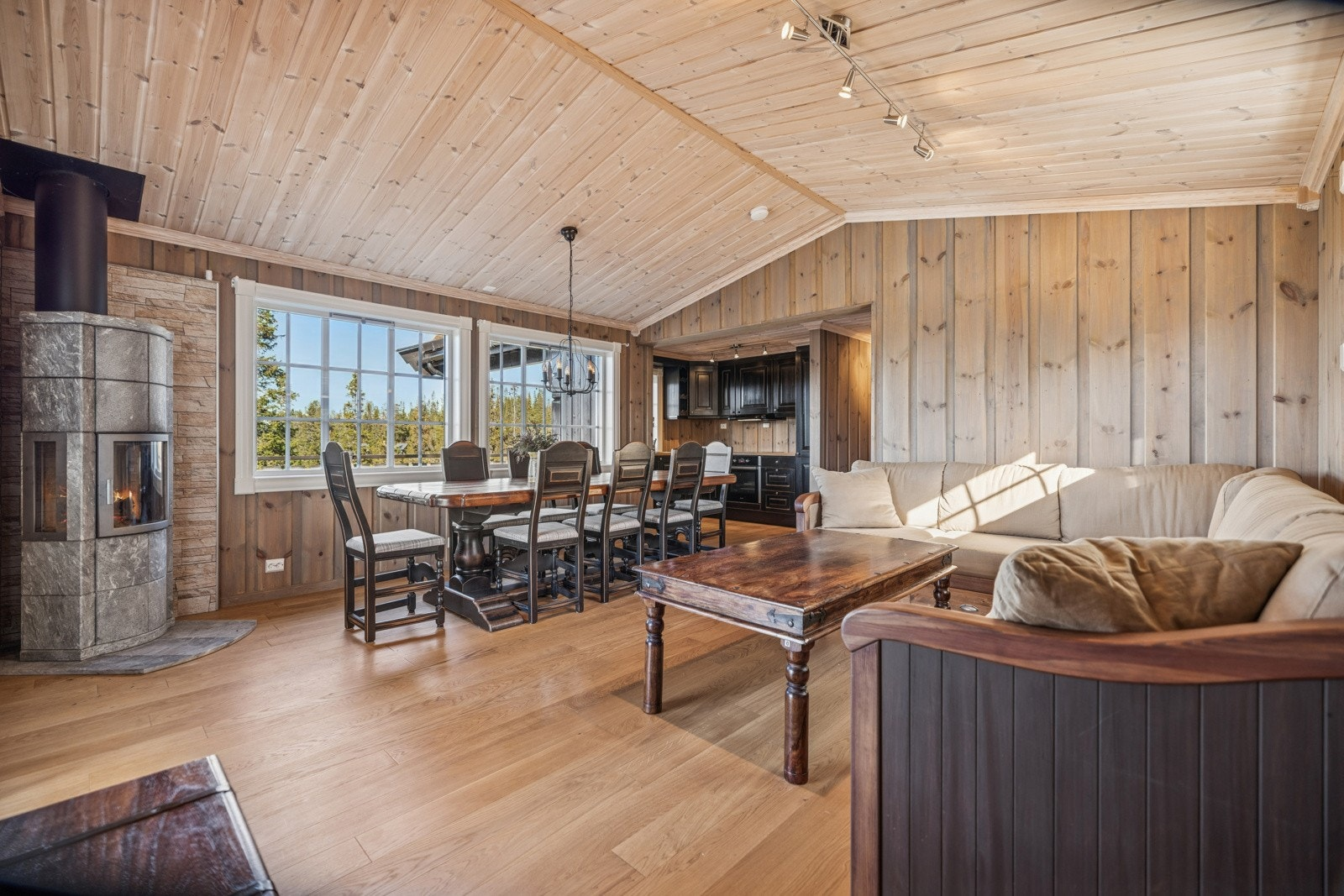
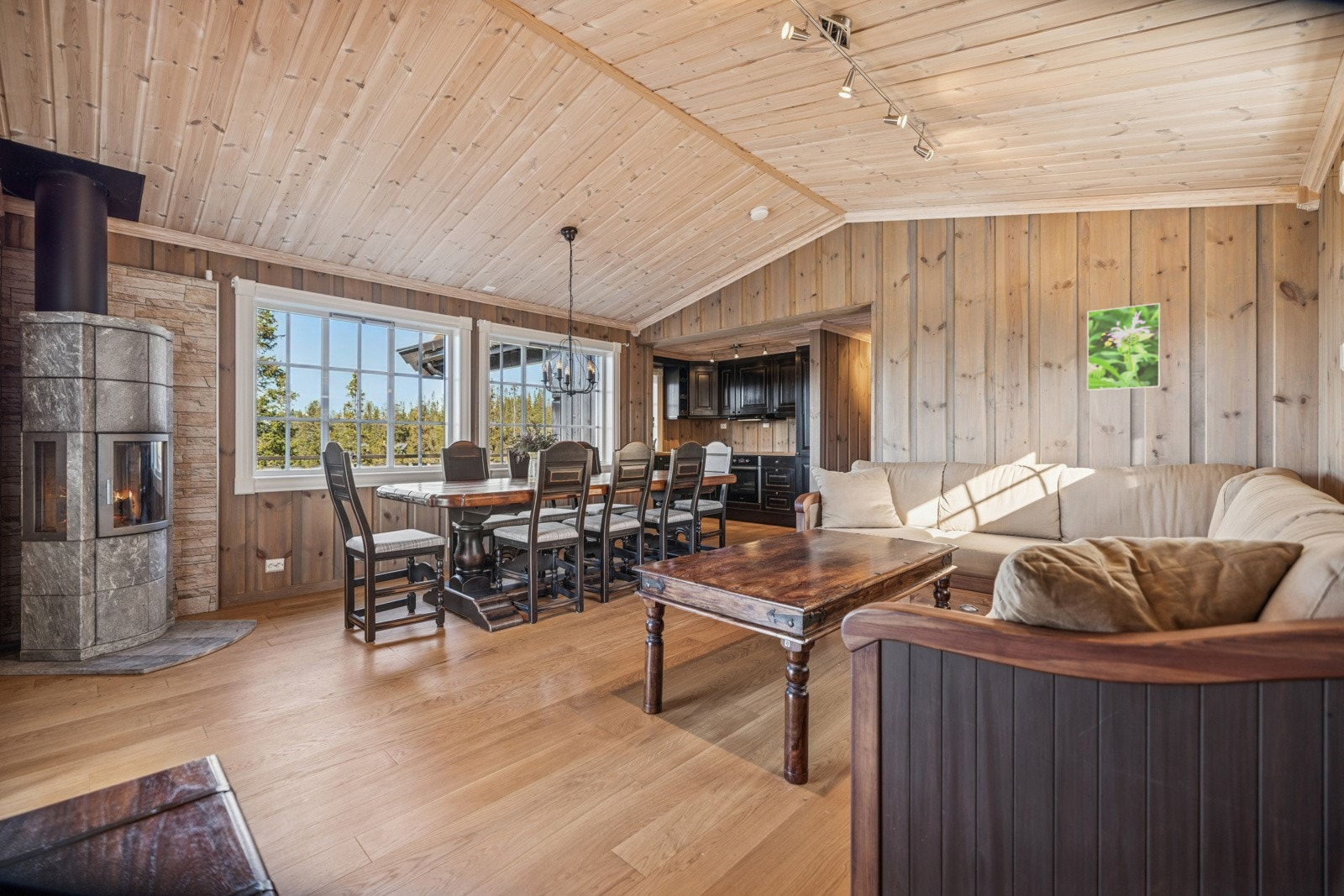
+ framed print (1122, 348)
